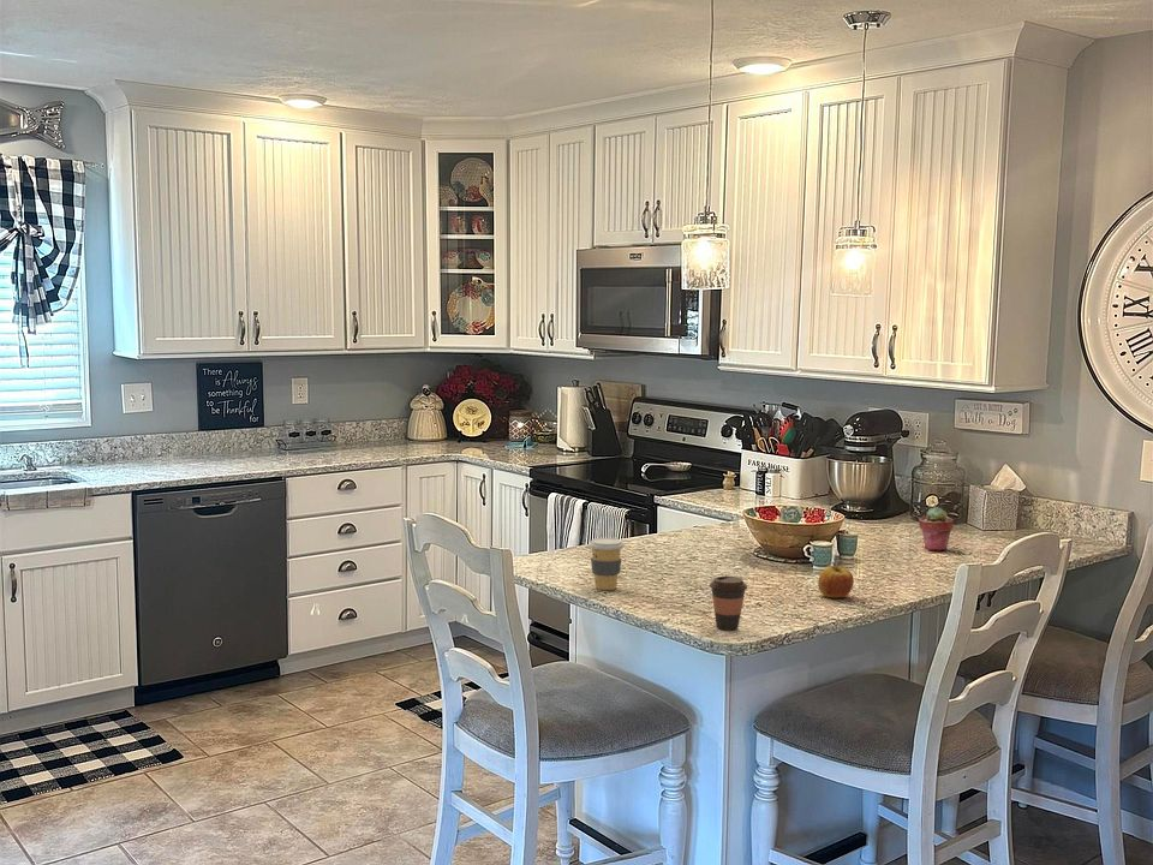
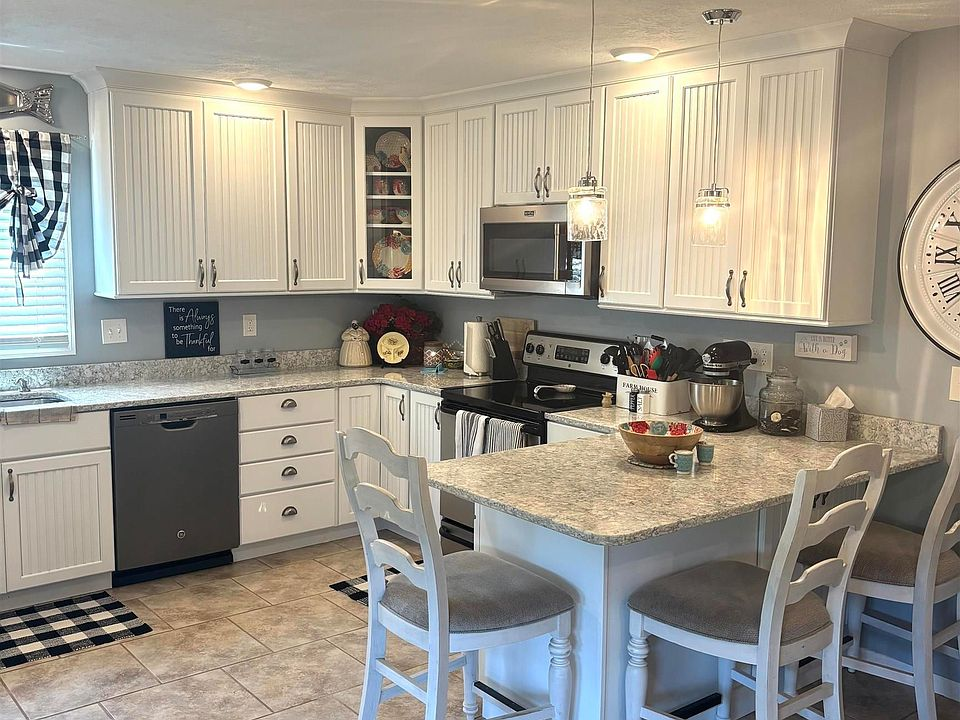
- potted succulent (936, 527)
- coffee cup (728, 603)
- coffee cup (605, 563)
- apple (836, 579)
